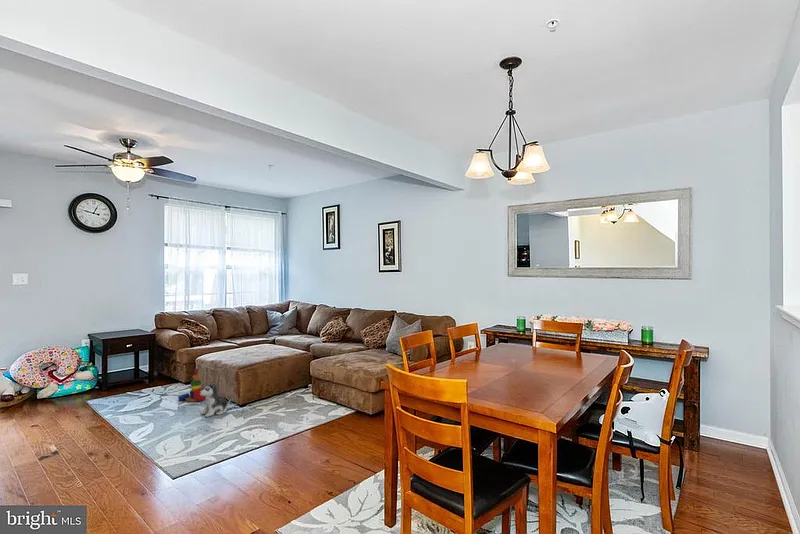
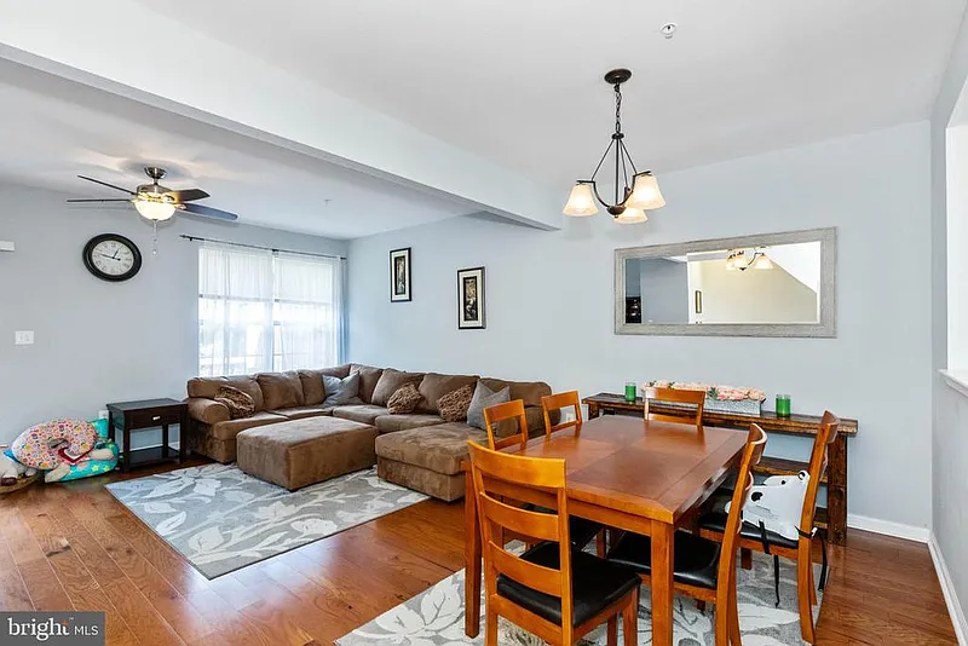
- plush toy (216, 395)
- stacking toy (193, 384)
